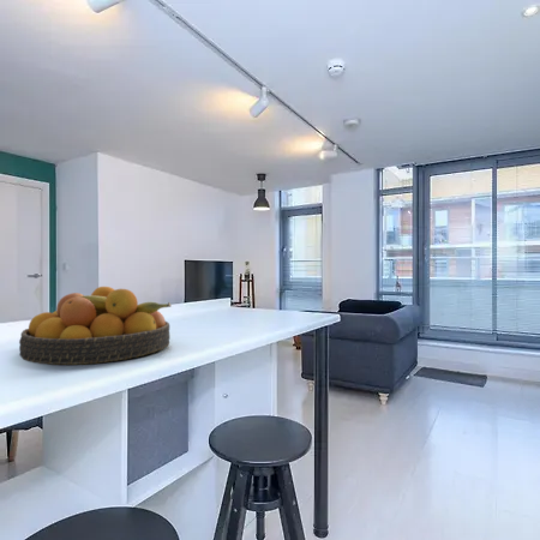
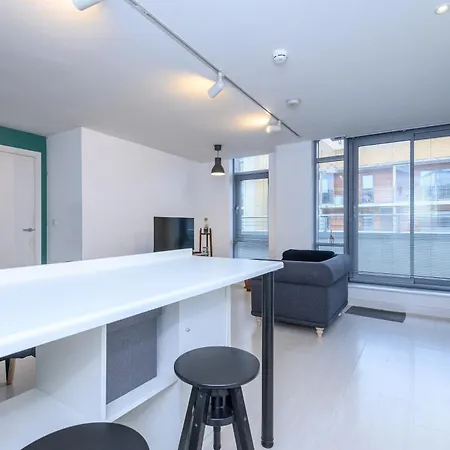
- fruit bowl (100, 318)
